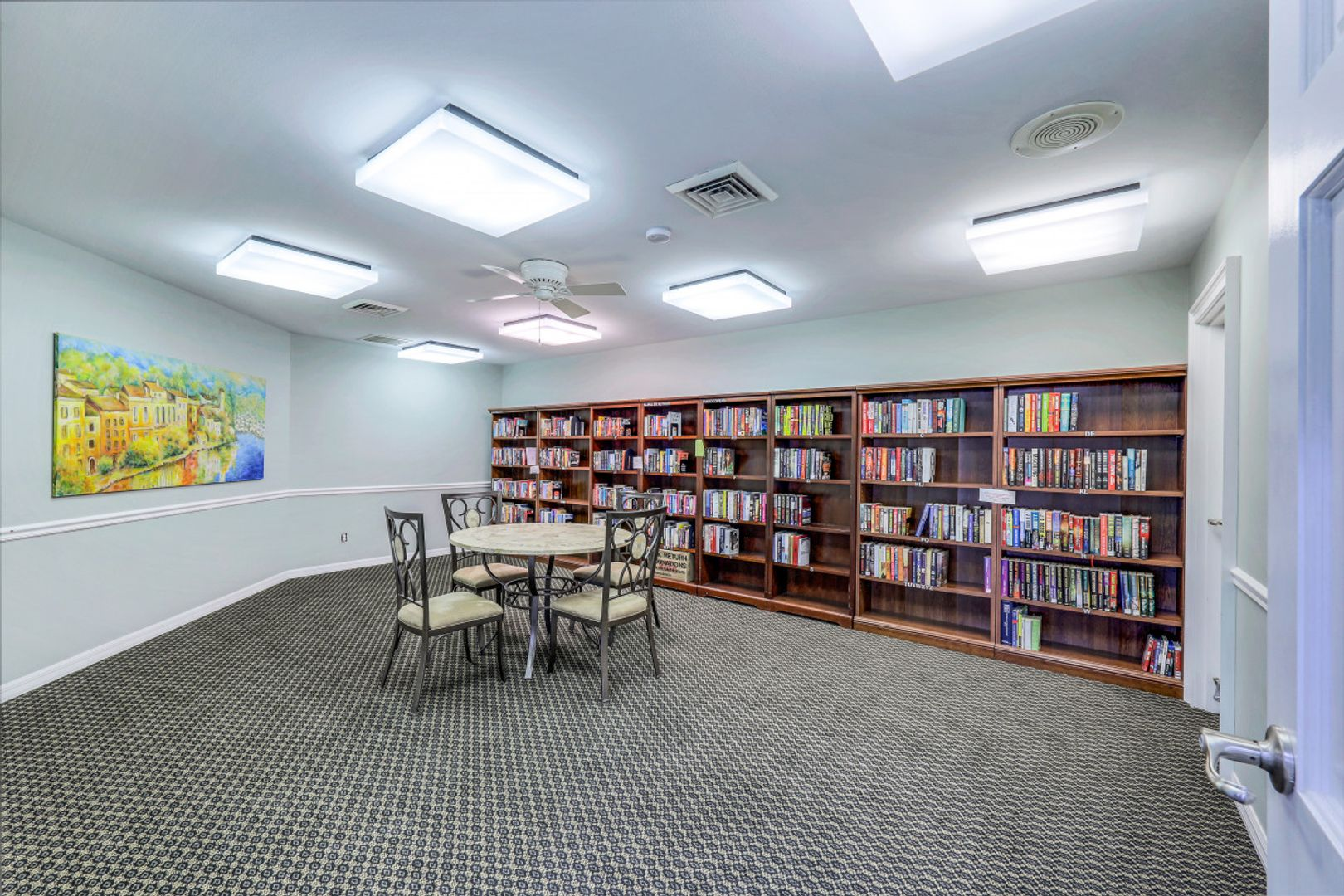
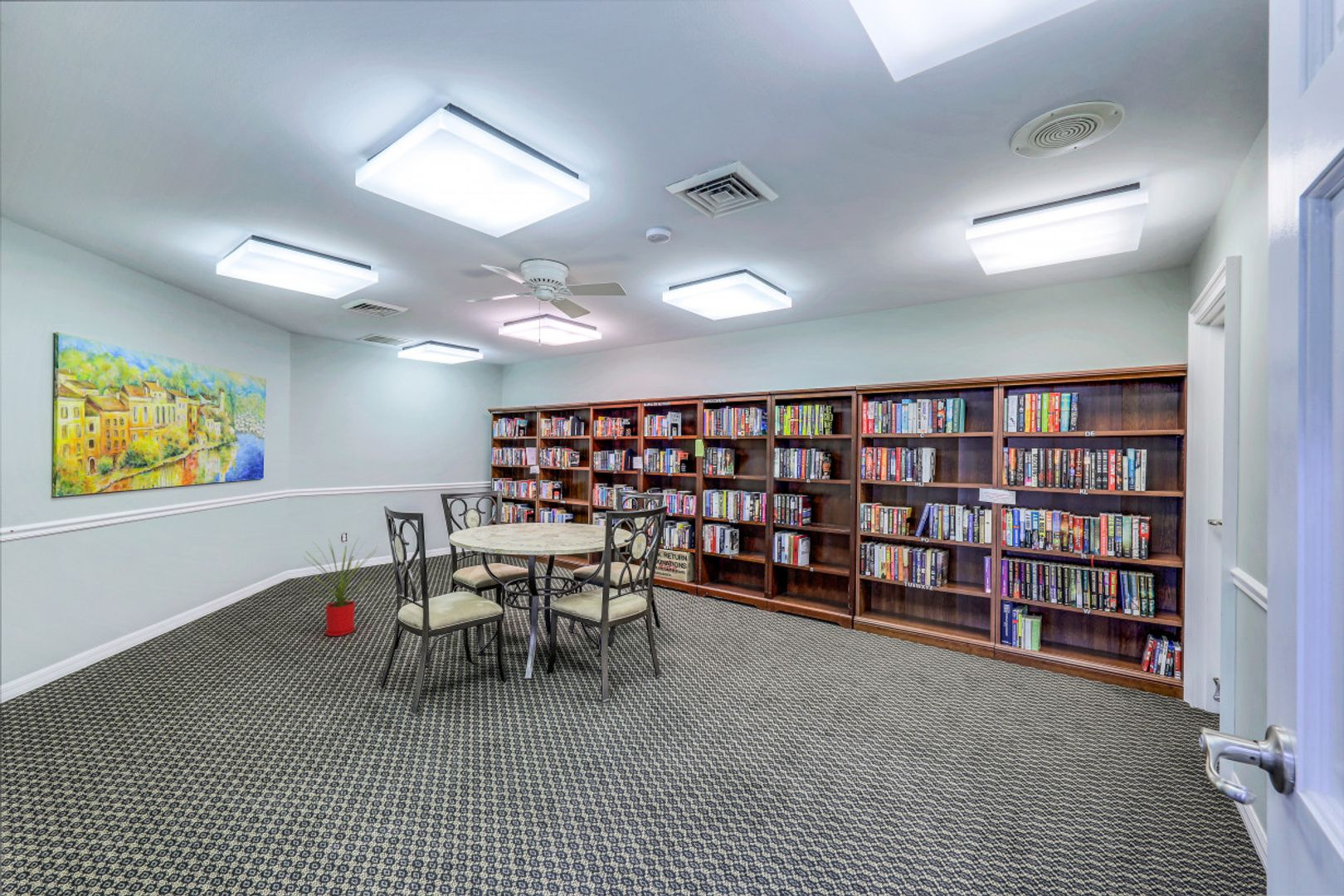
+ house plant (341, 587)
